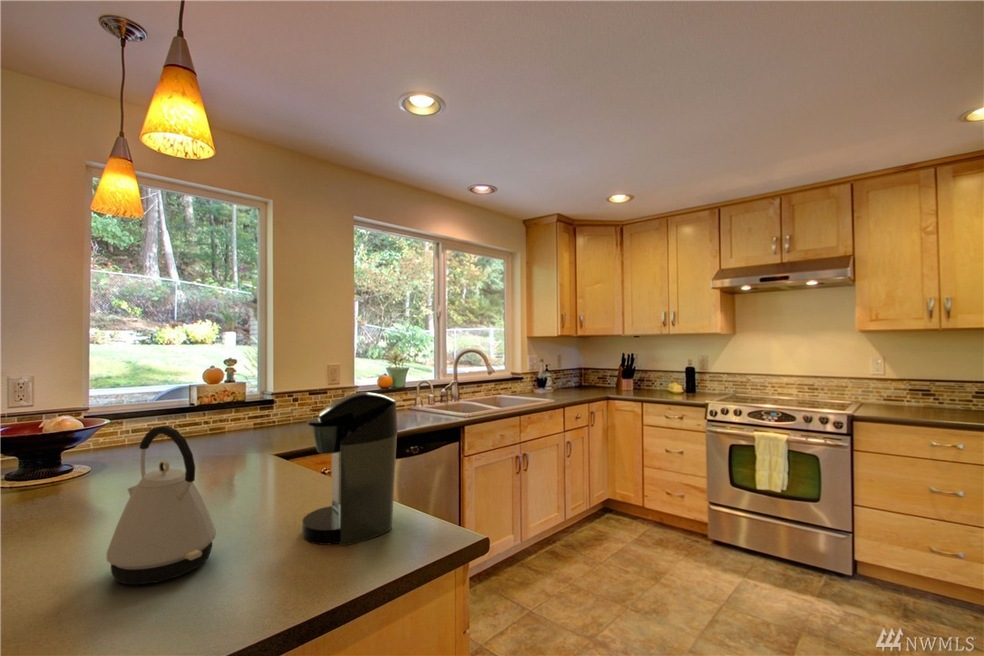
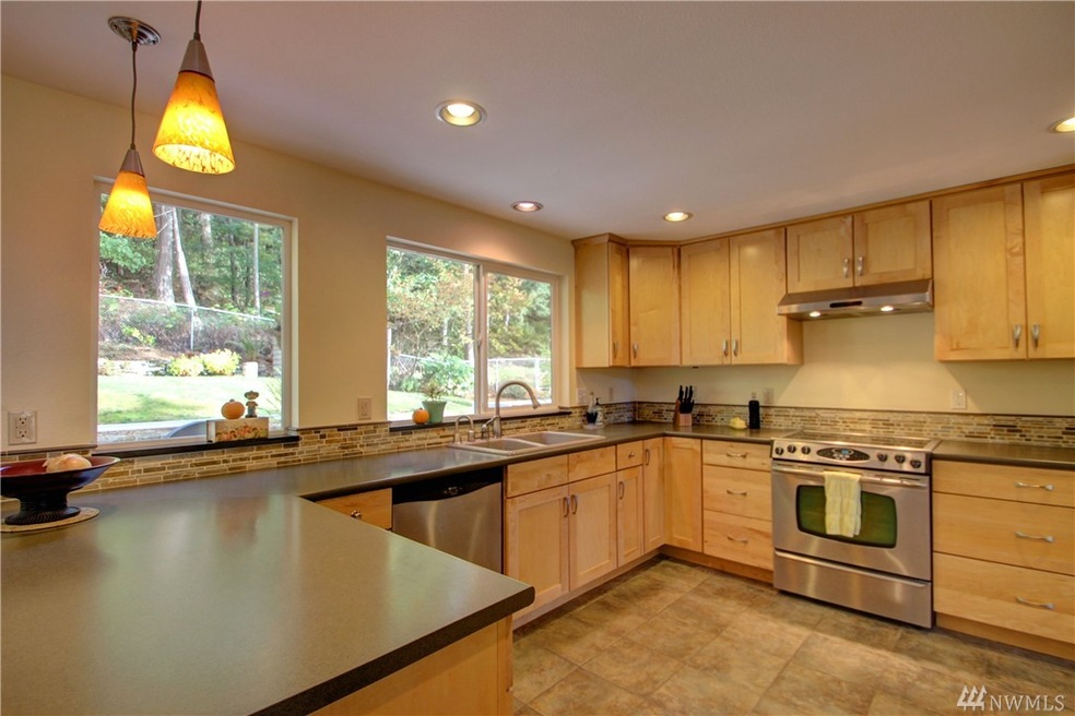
- kettle (162, 496)
- coffee maker (353, 453)
